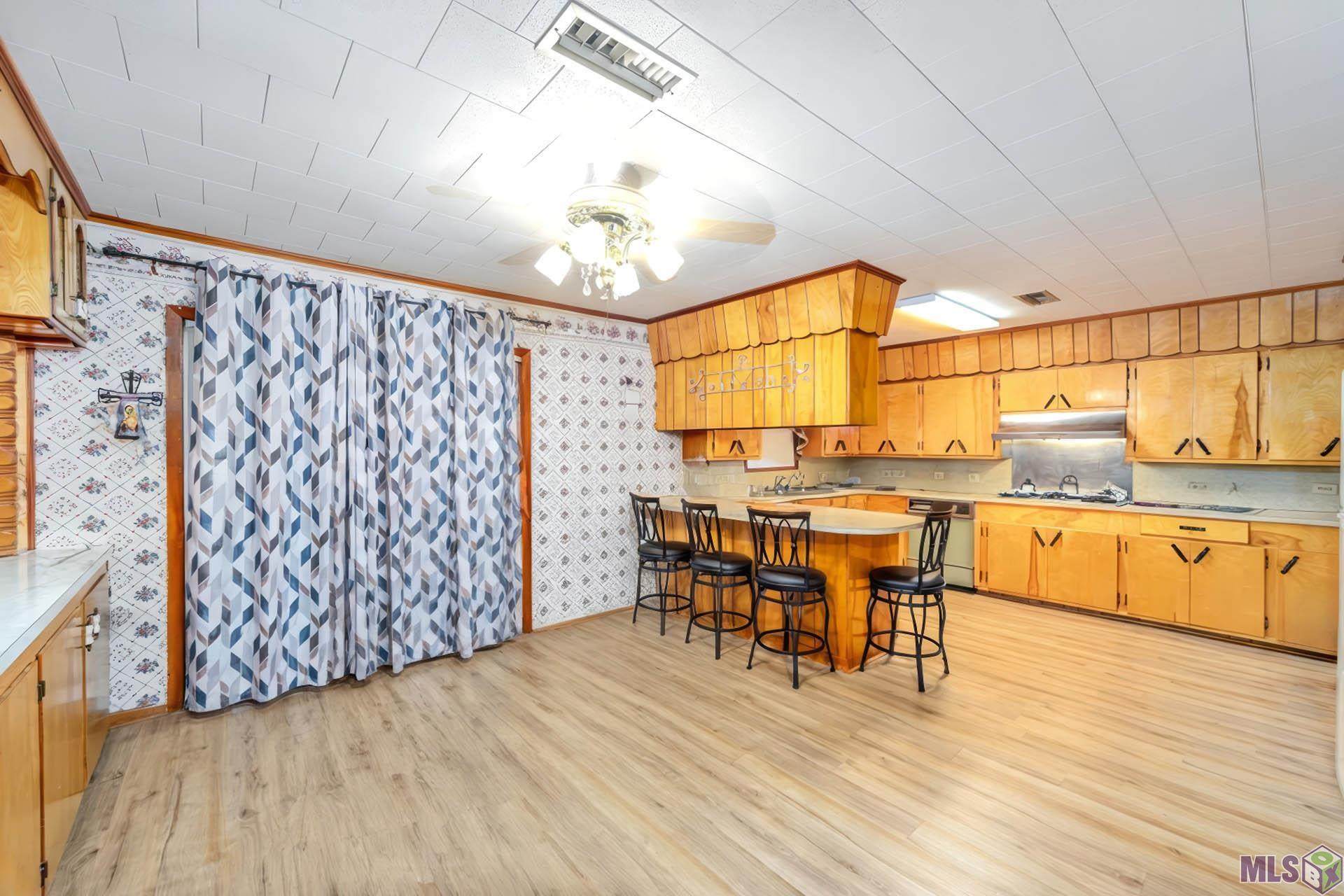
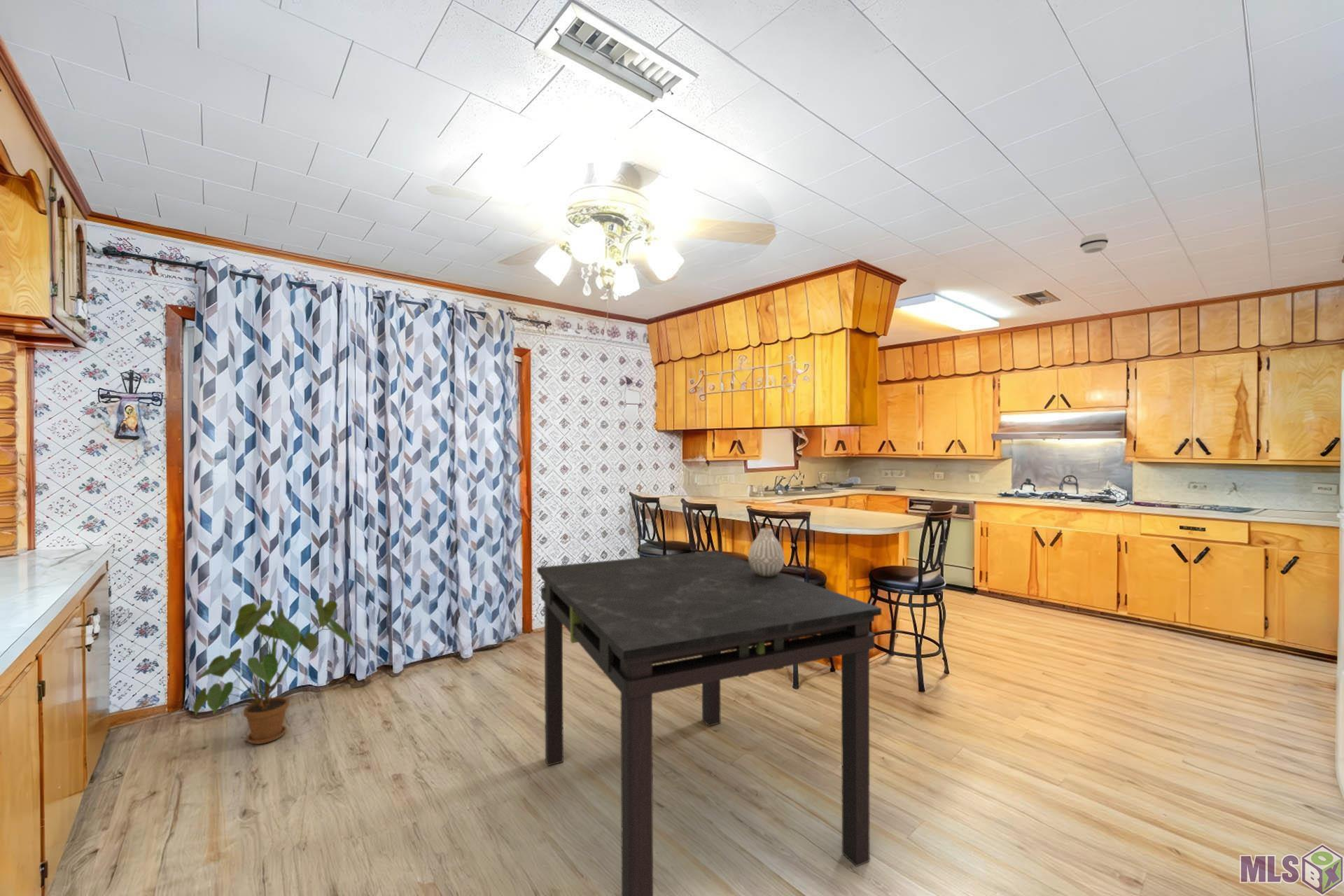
+ vase (766, 551)
+ dining table (682, 687)
+ house plant (277, 665)
+ smoke detector (1093, 244)
